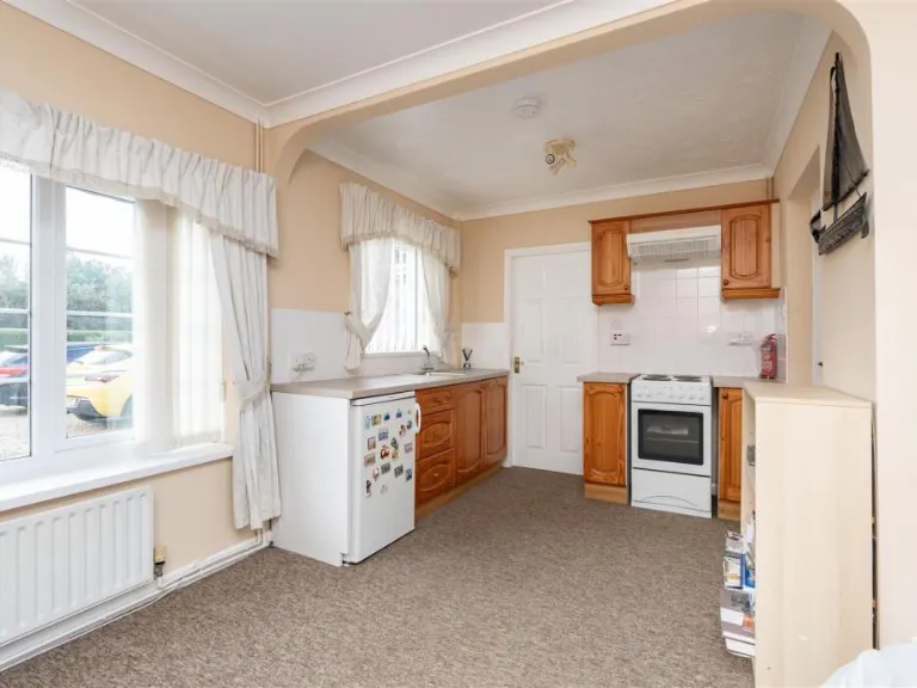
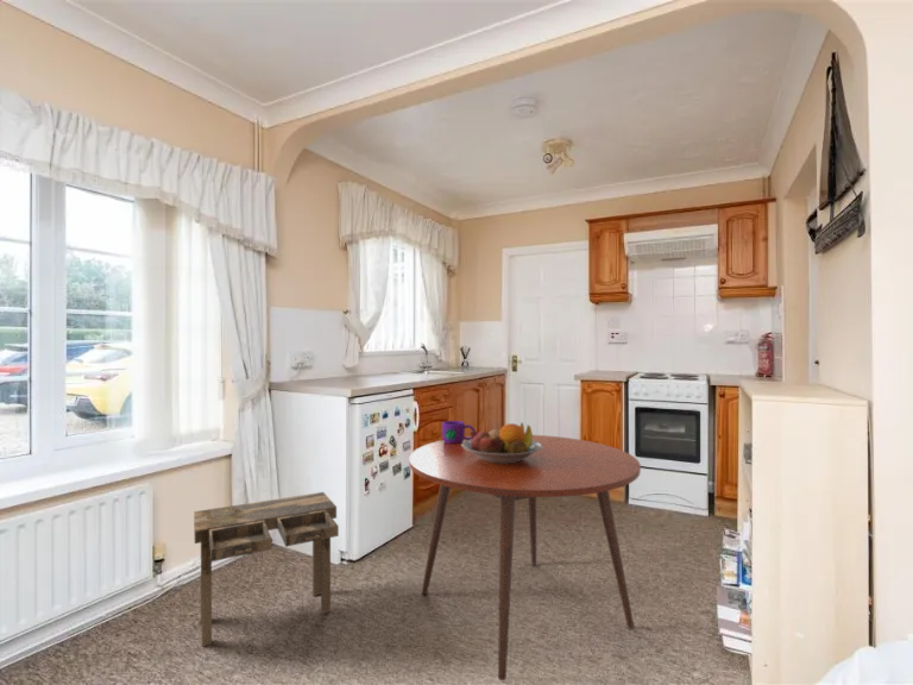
+ side table (267, 549)
+ mug (459, 432)
+ fruit bowl (502, 440)
+ dining table (512, 532)
